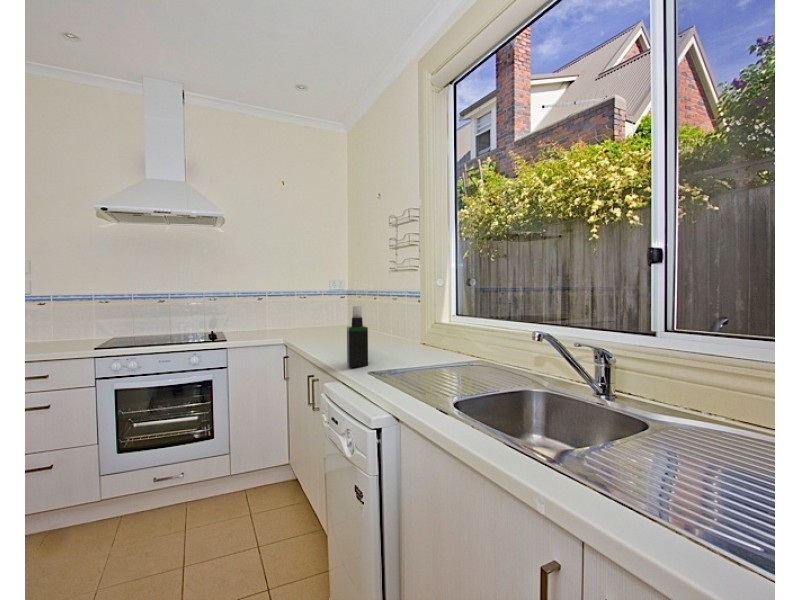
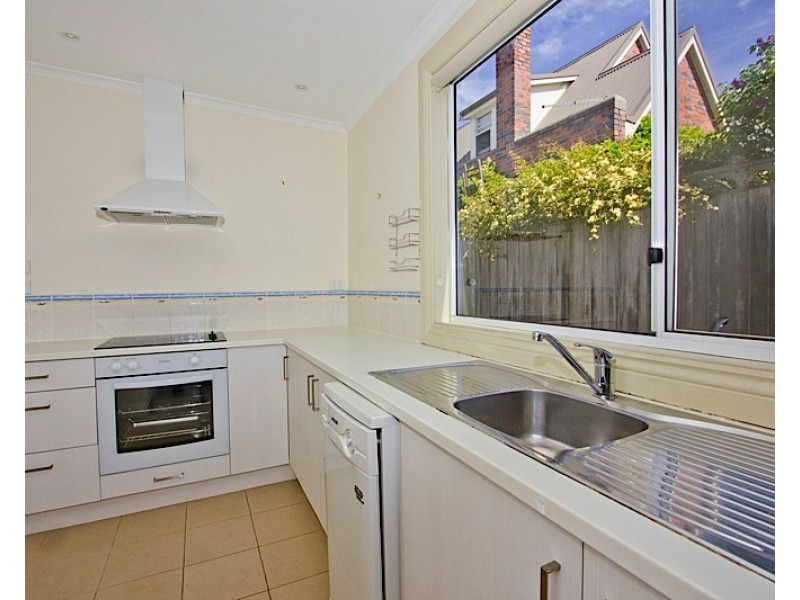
- spray bottle (357, 335)
